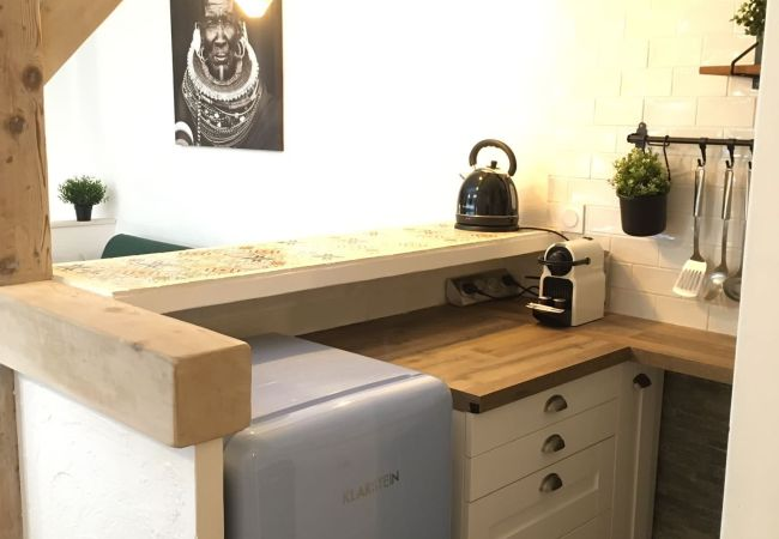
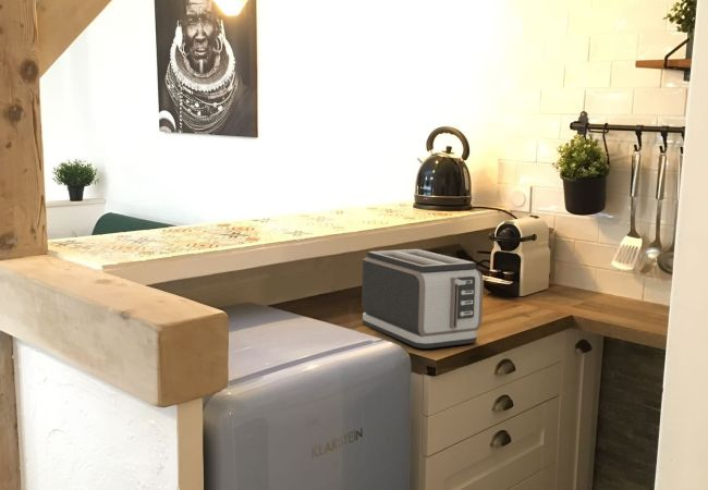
+ toaster (420, 295)
